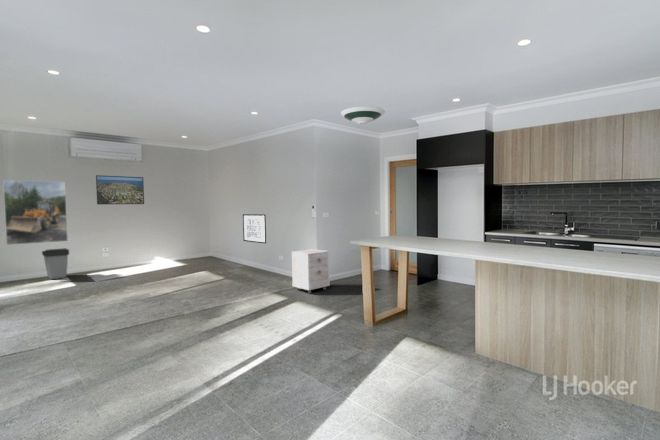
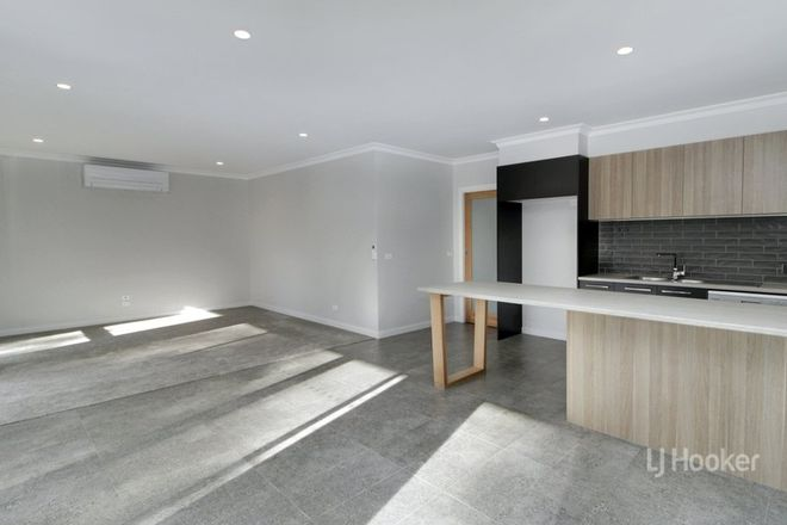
- trash can (56, 263)
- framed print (121, 190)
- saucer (362, 118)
- cabinet (311, 270)
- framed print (37, 212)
- mirror (254, 228)
